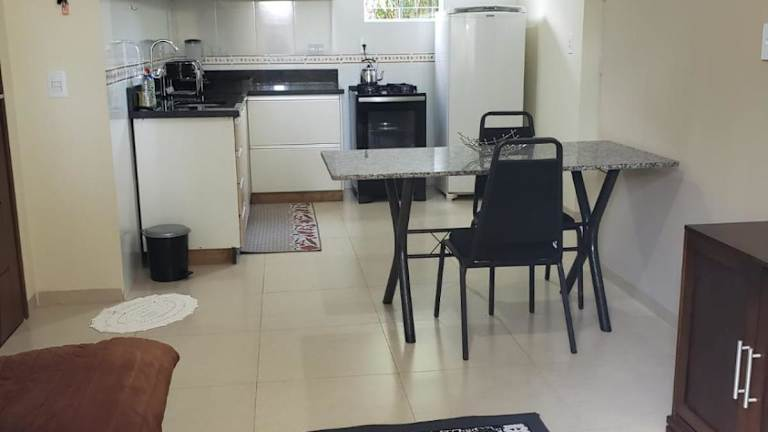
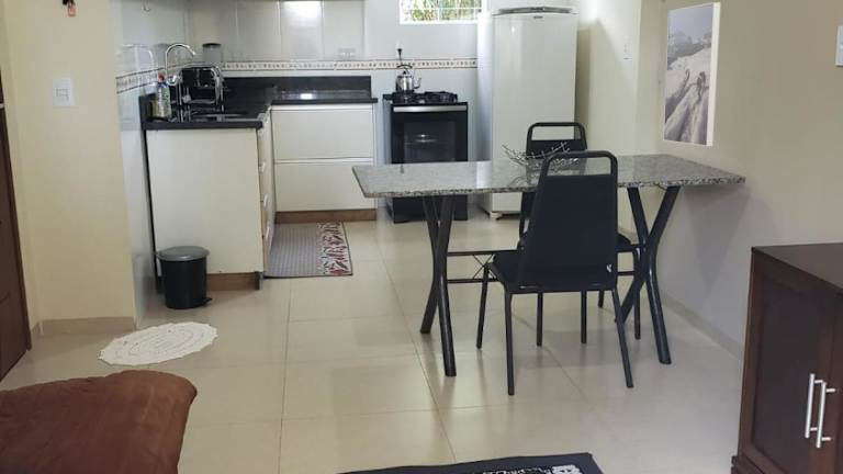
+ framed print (689, 76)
